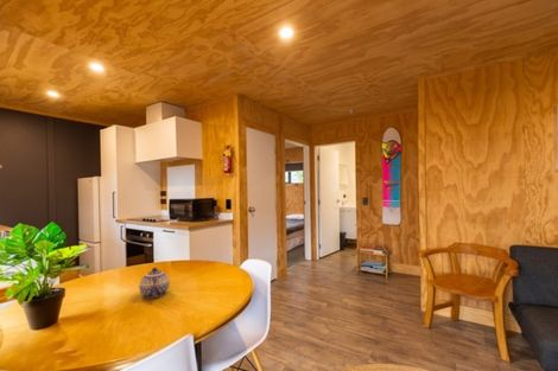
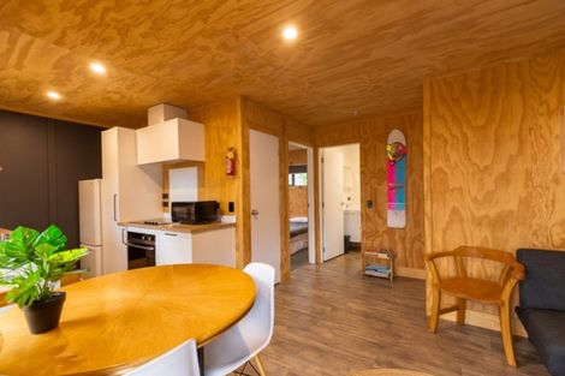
- teapot (154, 281)
